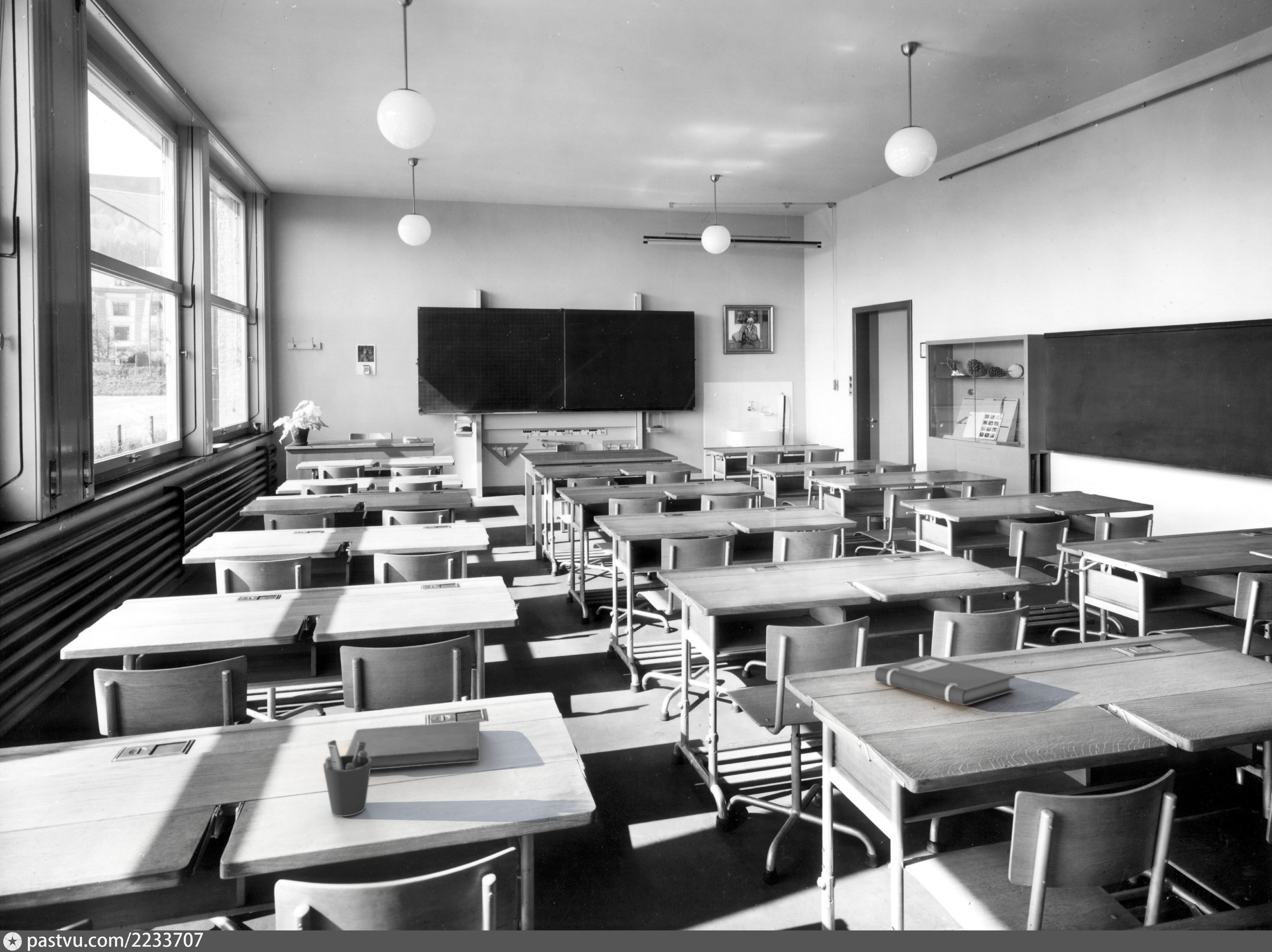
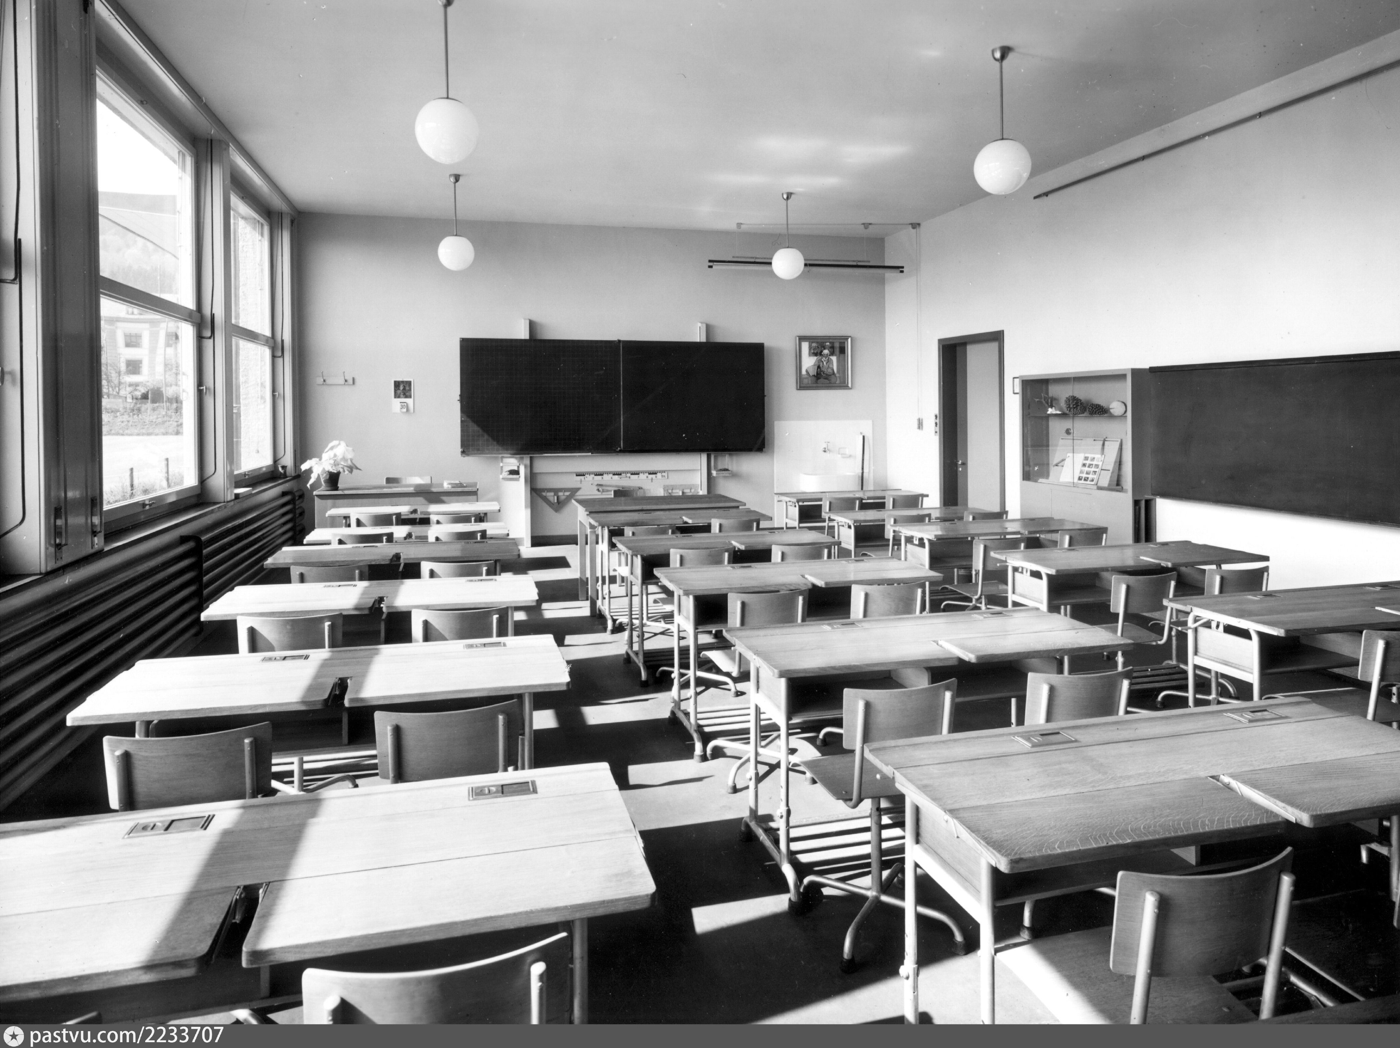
- notebook (416, 744)
- notebook (941, 678)
- pen holder (347, 773)
